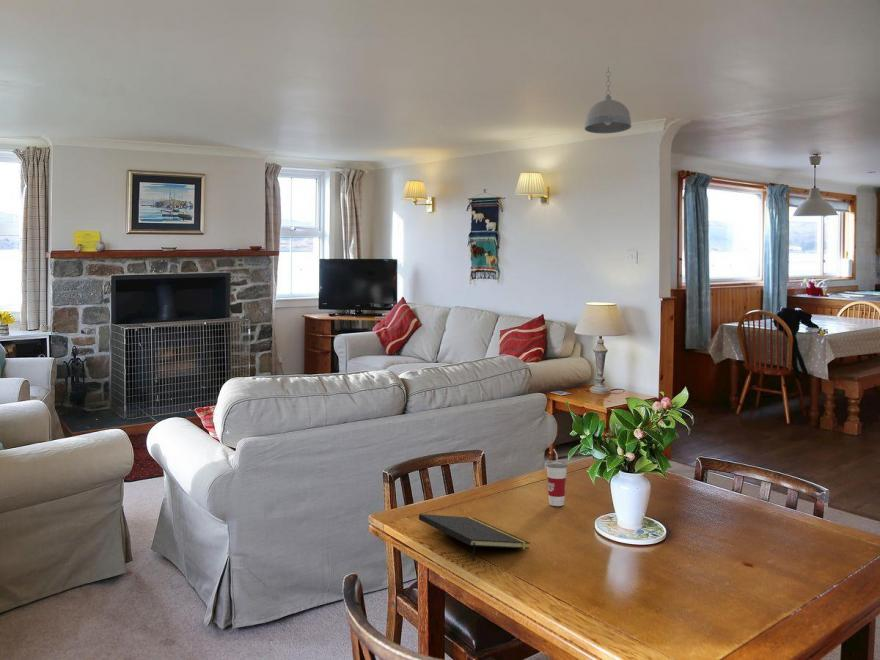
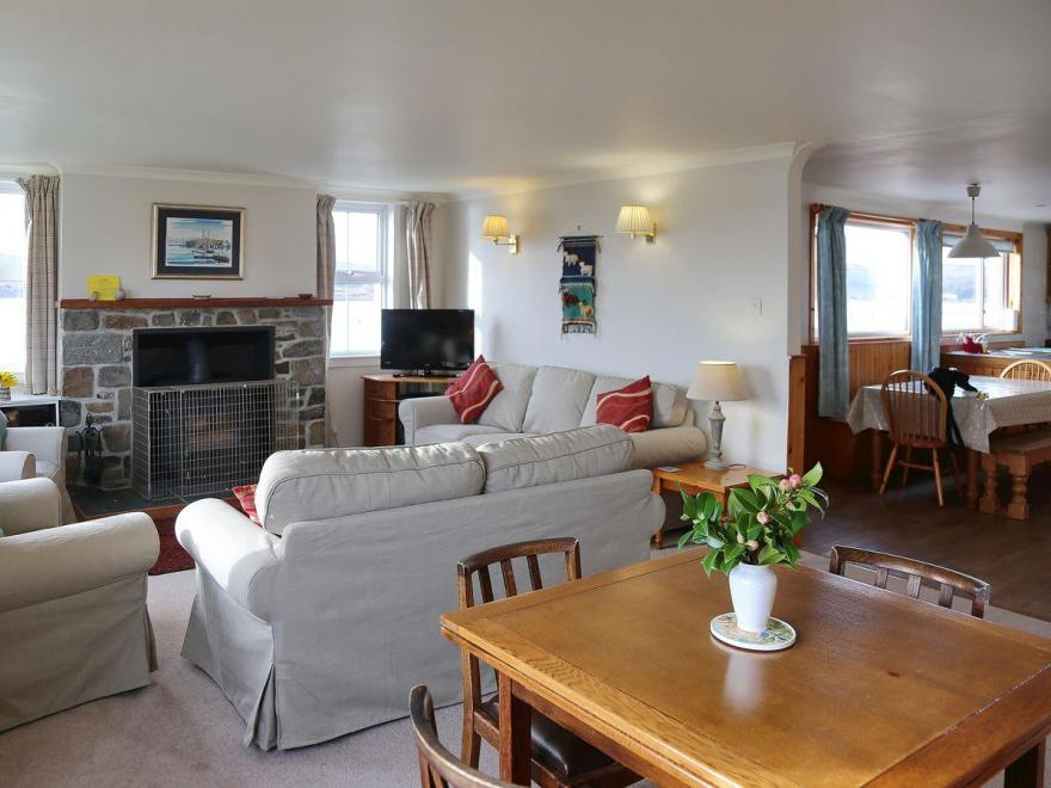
- pendant light (608, 97)
- notepad (472, 530)
- cup (556, 476)
